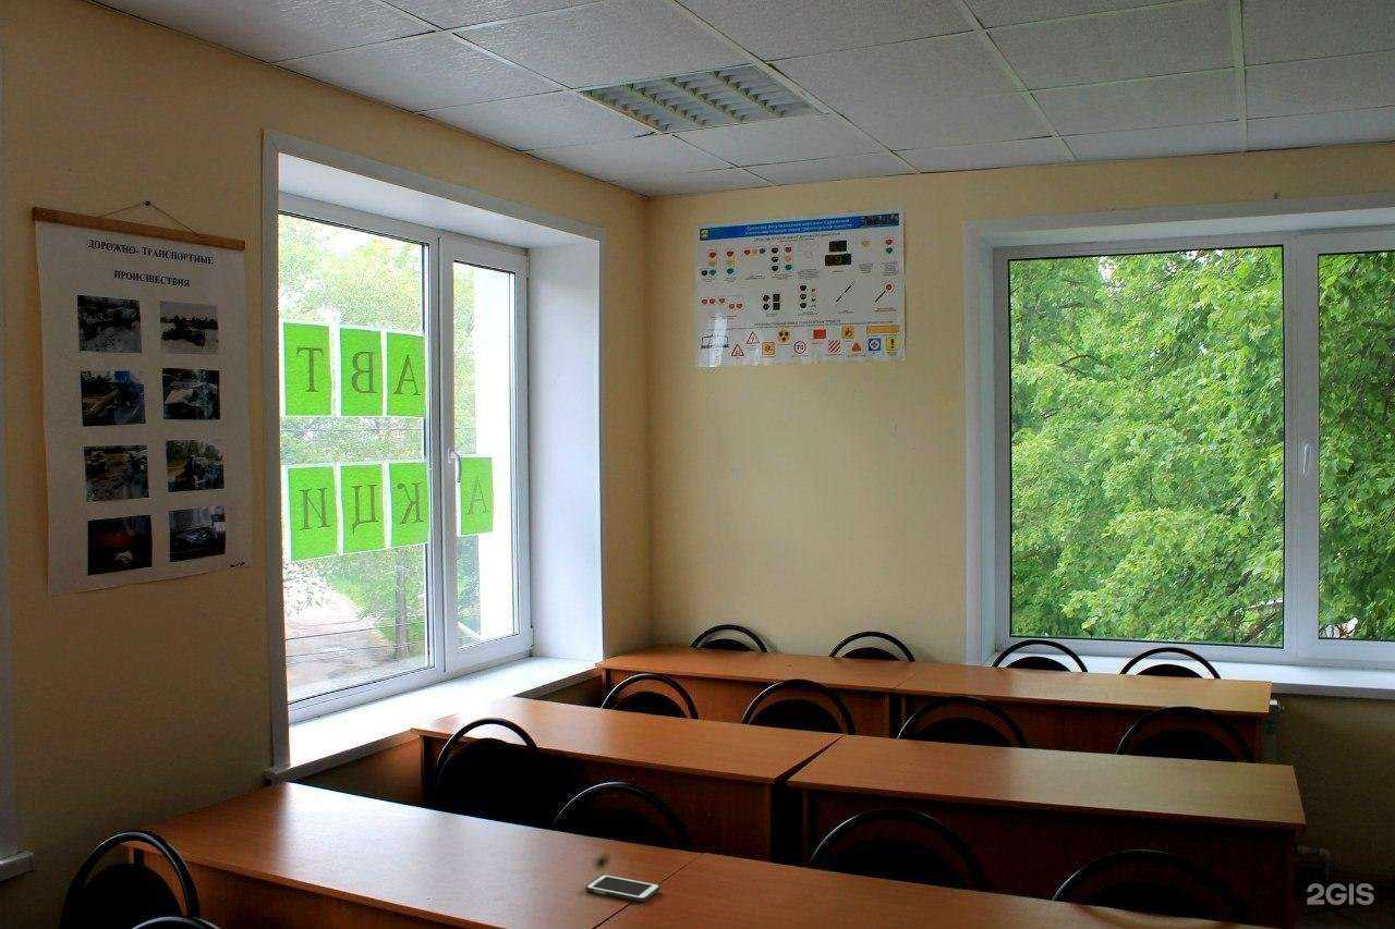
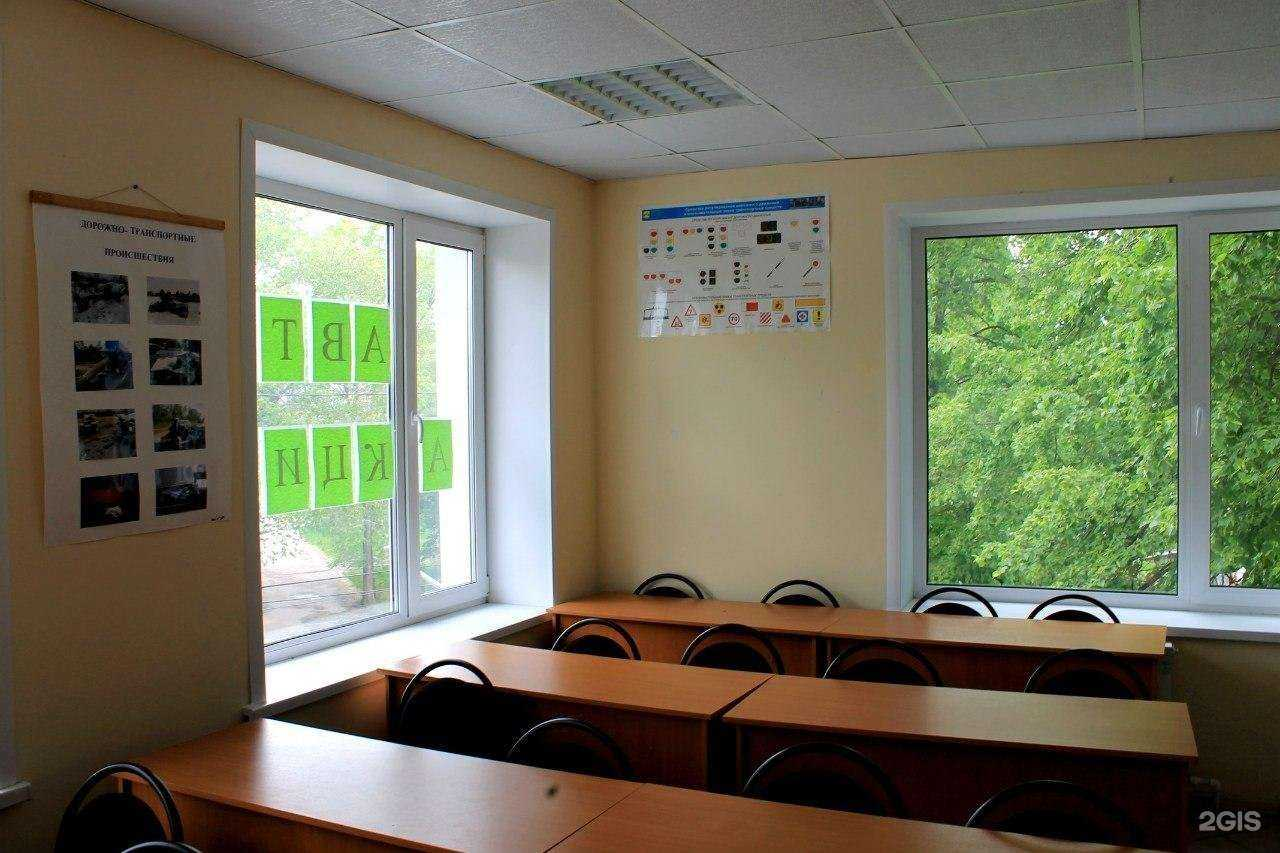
- cell phone (622, 888)
